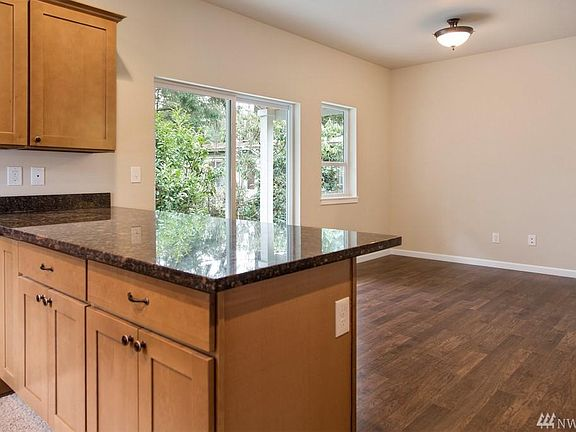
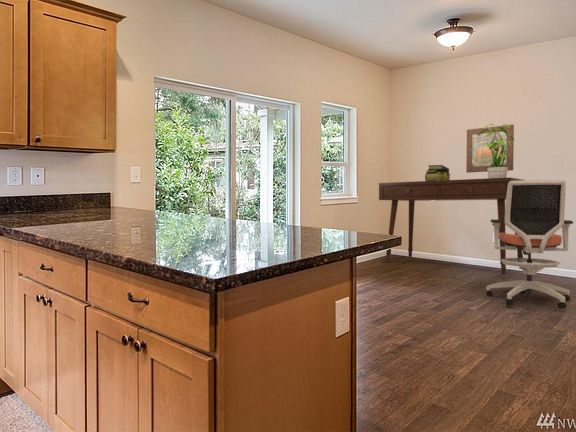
+ stack of books (437, 173)
+ potted plant (493, 151)
+ office chair (529, 241)
+ desk (450, 199)
+ wall art (488, 149)
